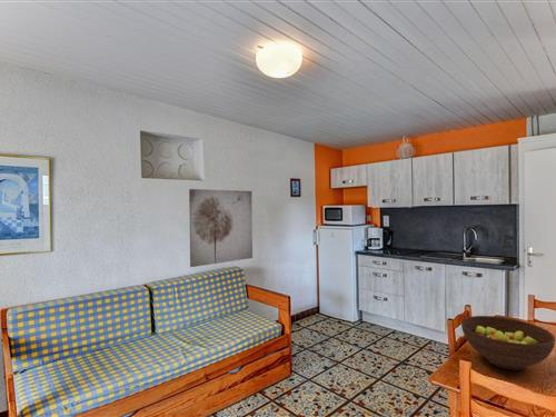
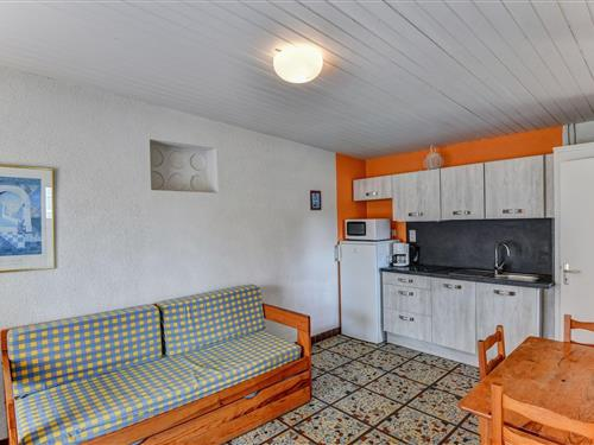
- wall art (222, 226)
- fruit bowl (505, 346)
